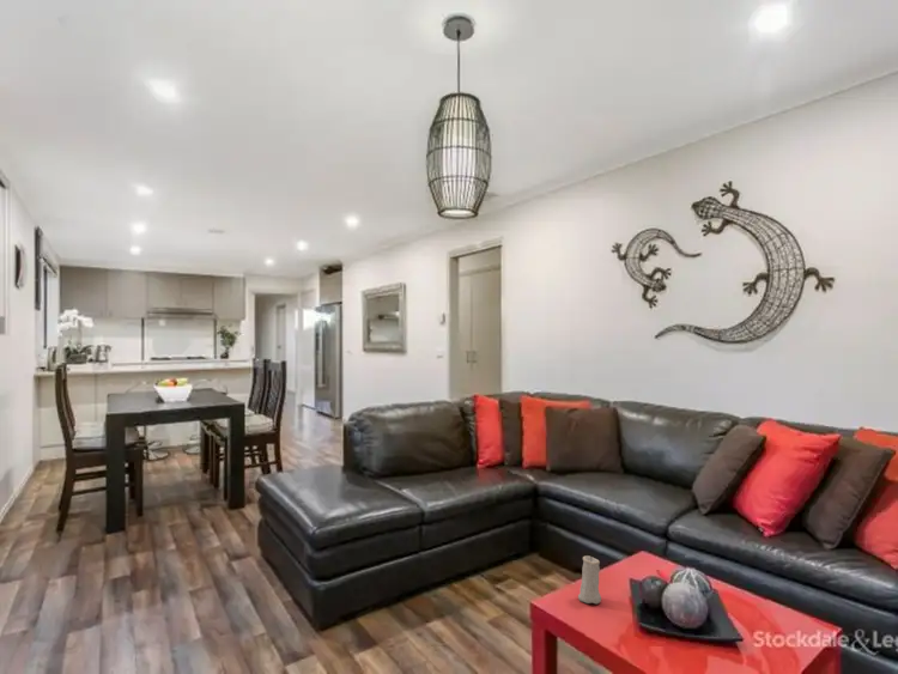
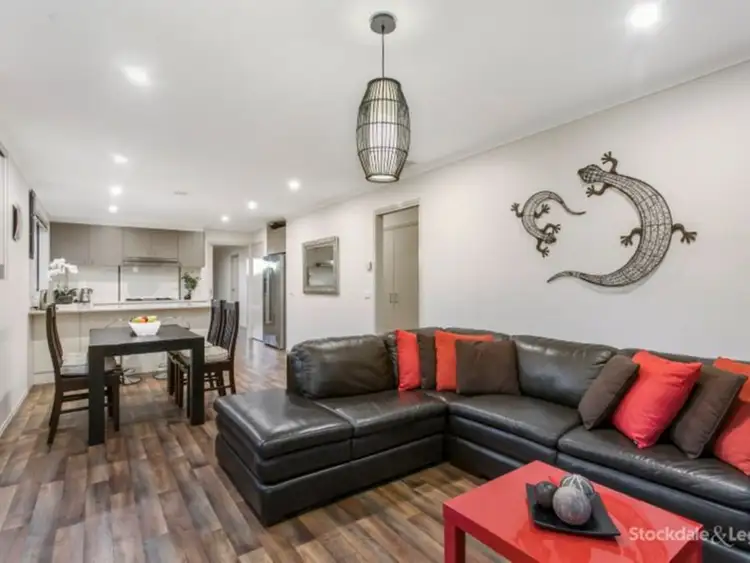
- candle (589, 577)
